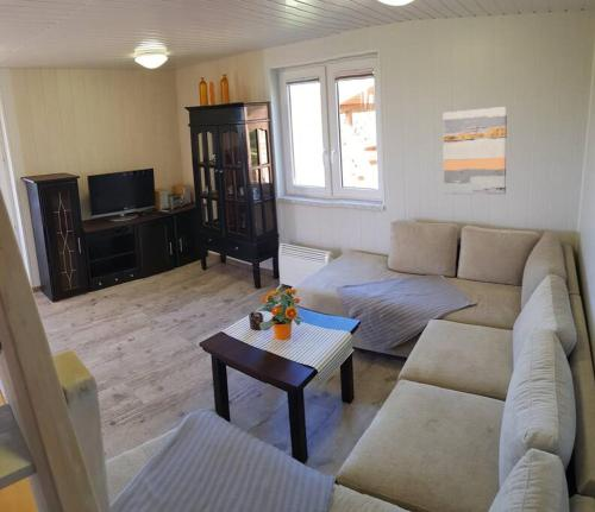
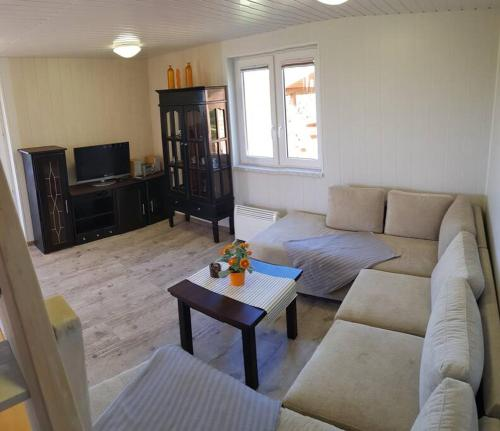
- wall art (474, 152)
